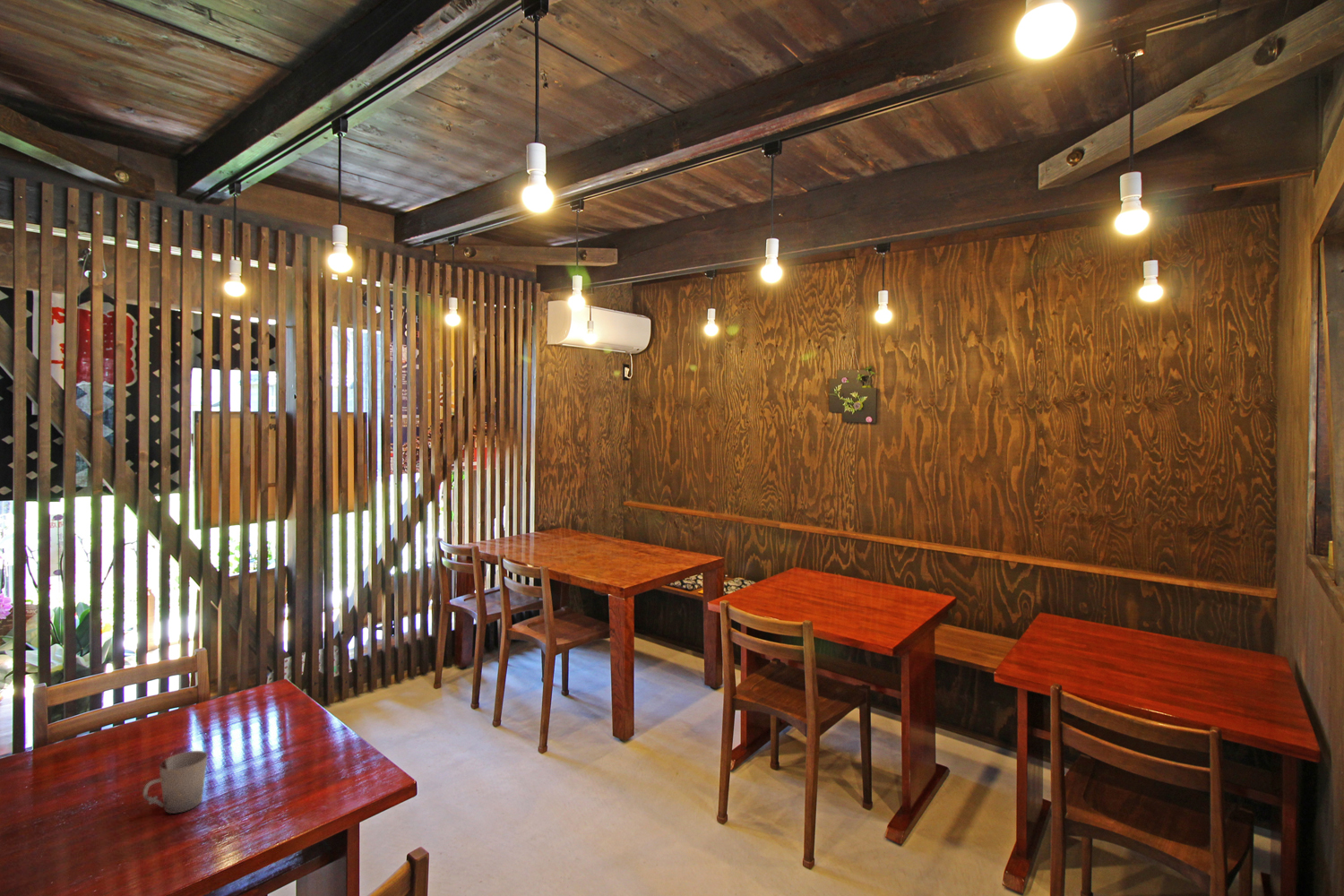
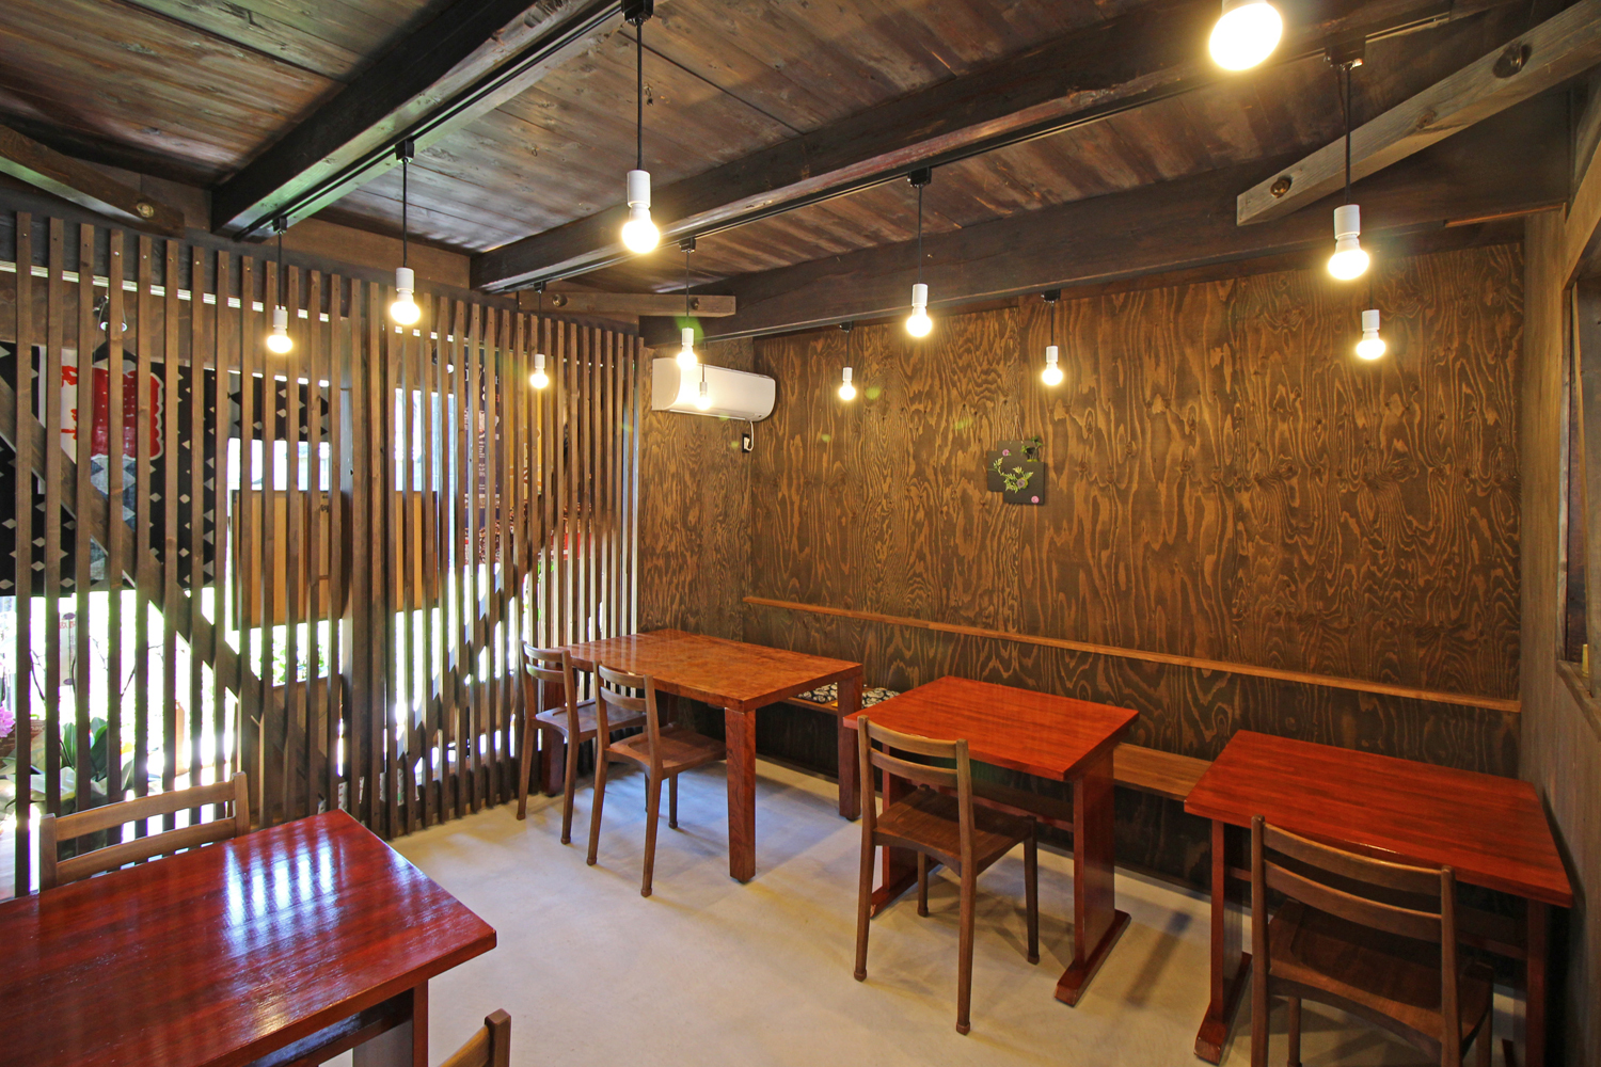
- cup (175, 786)
